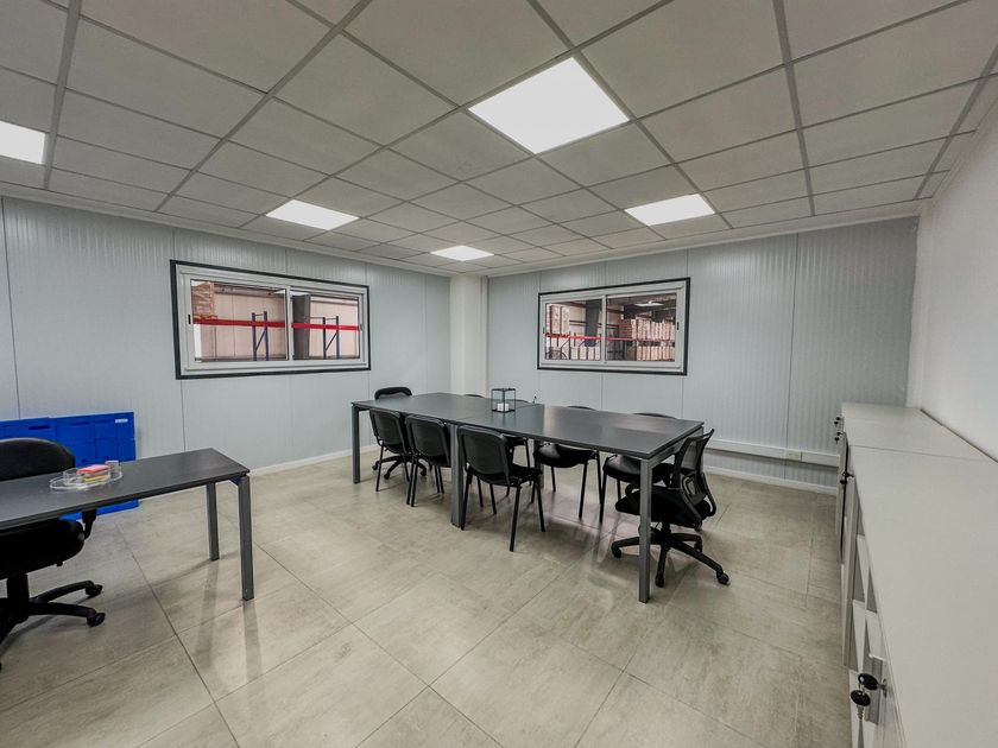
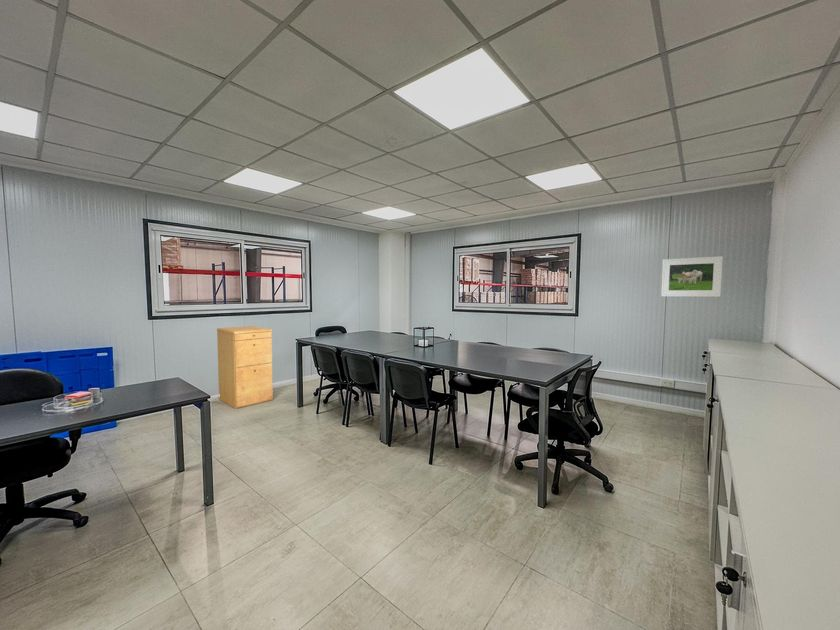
+ filing cabinet (245, 364)
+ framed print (690, 277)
